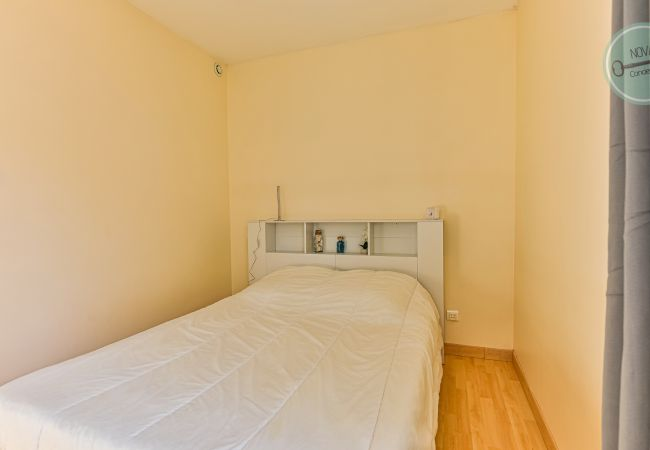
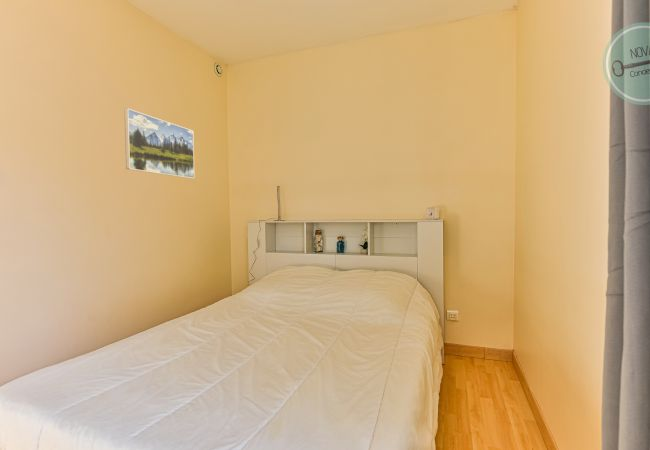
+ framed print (163, 147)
